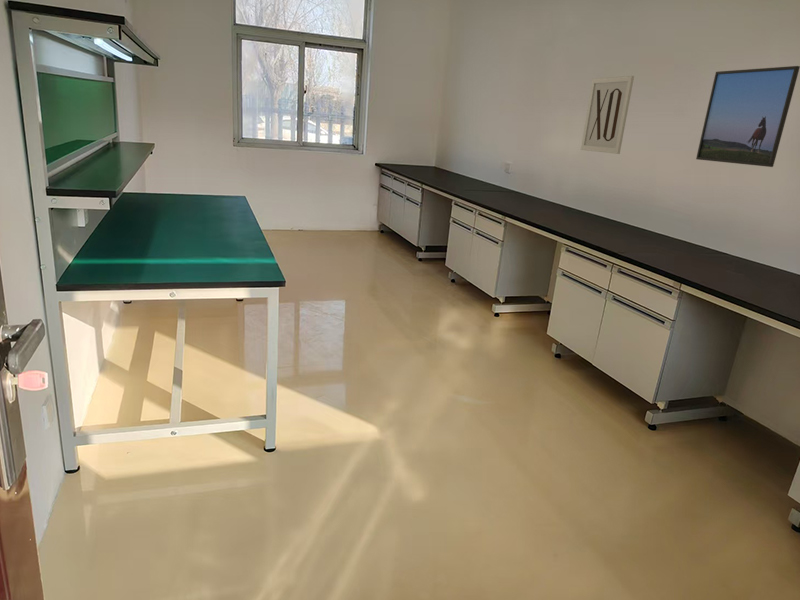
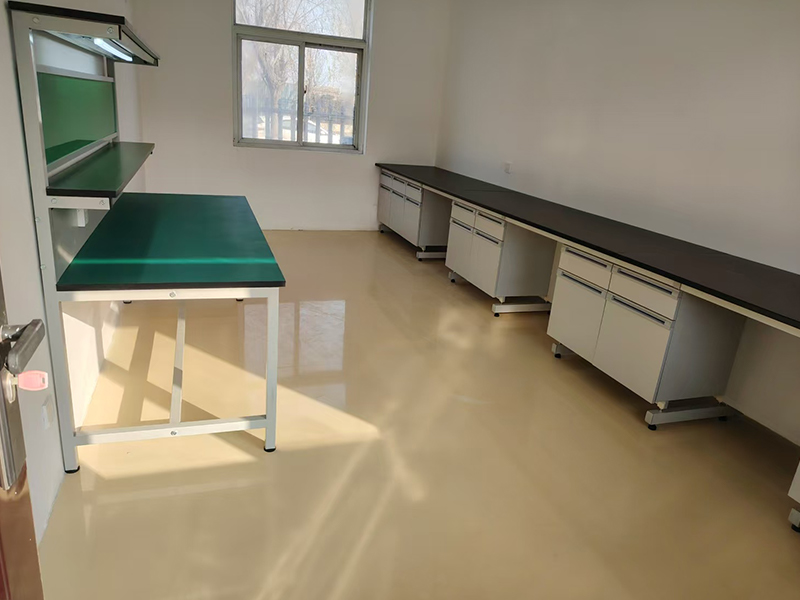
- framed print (743, 117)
- wall art (605, 115)
